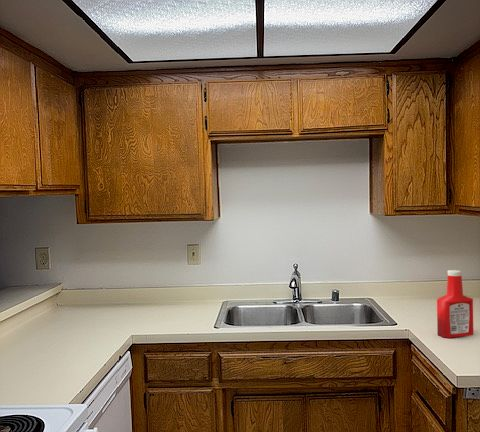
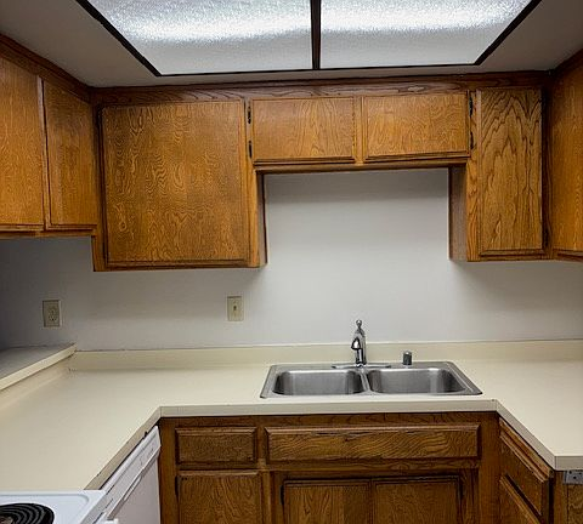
- soap bottle (454, 302)
